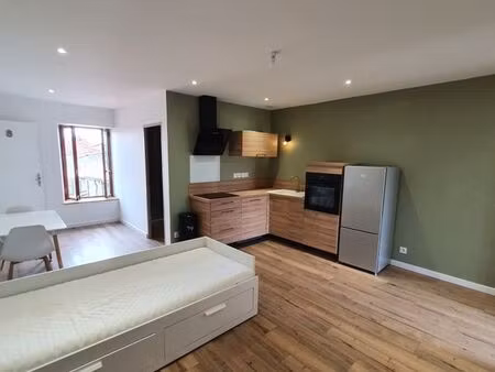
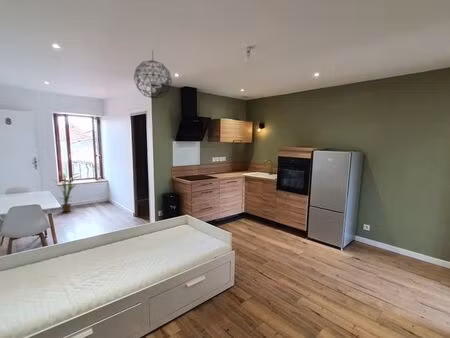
+ pendant light (153, 74)
+ house plant (64, 192)
